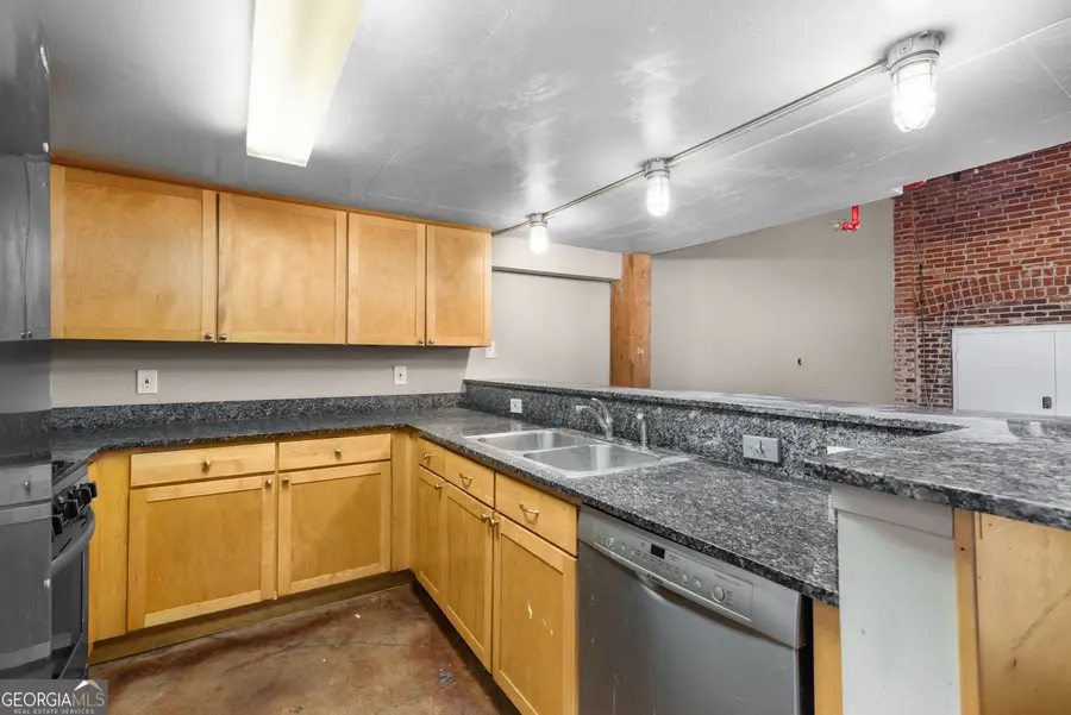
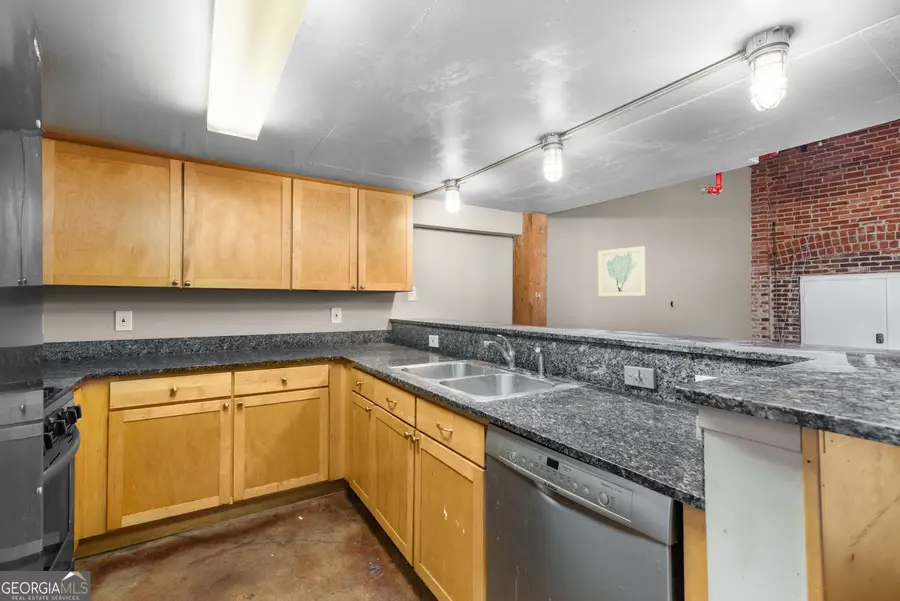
+ wall art (620, 272)
